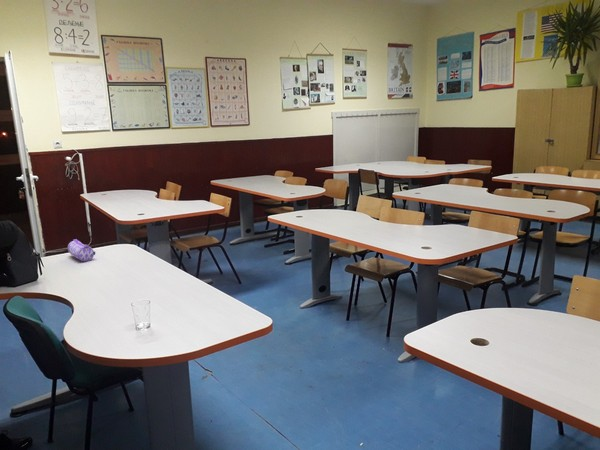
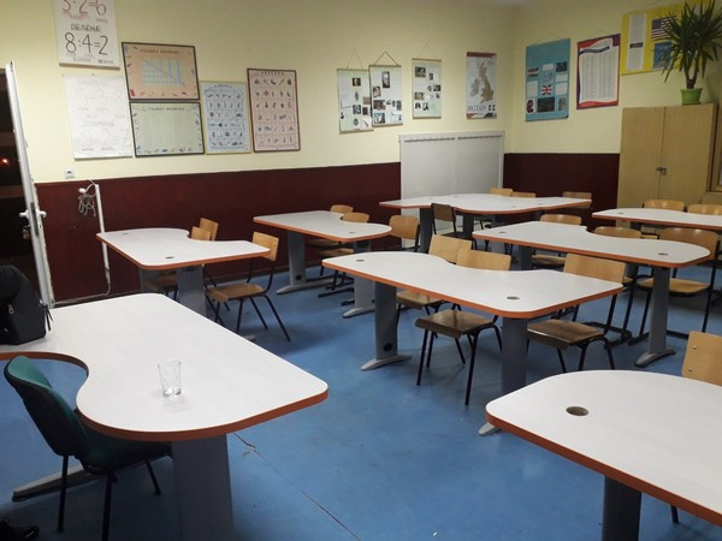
- pencil case (80, 250)
